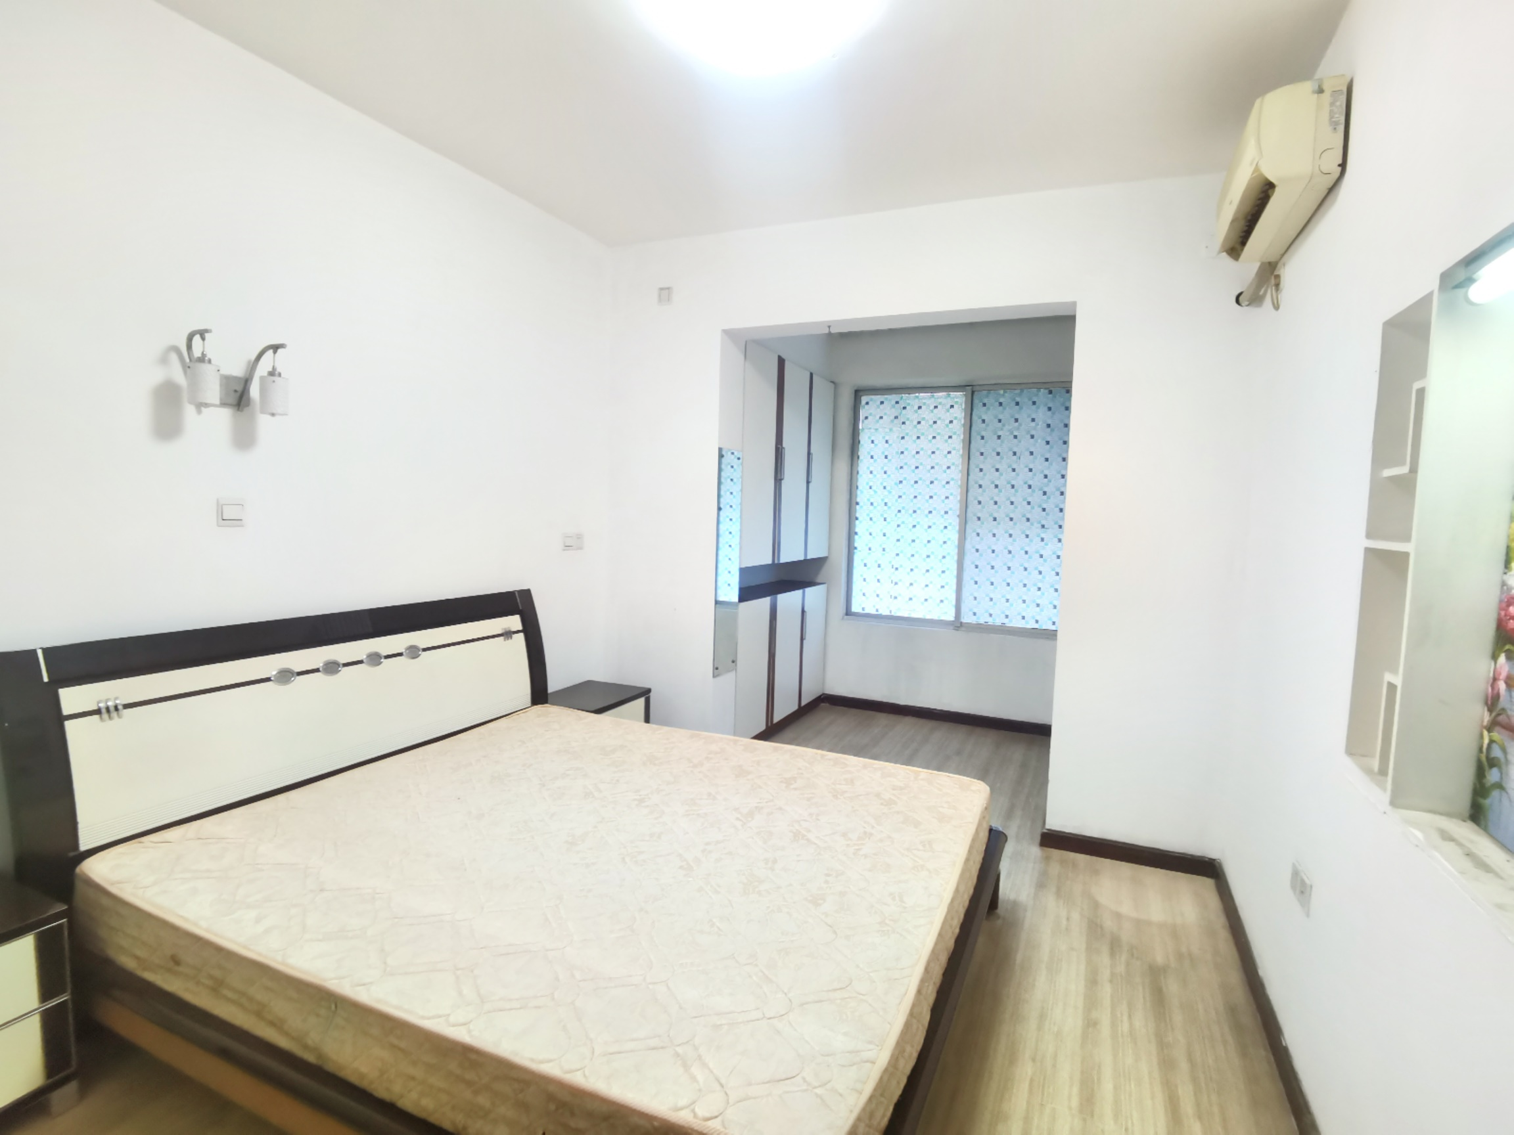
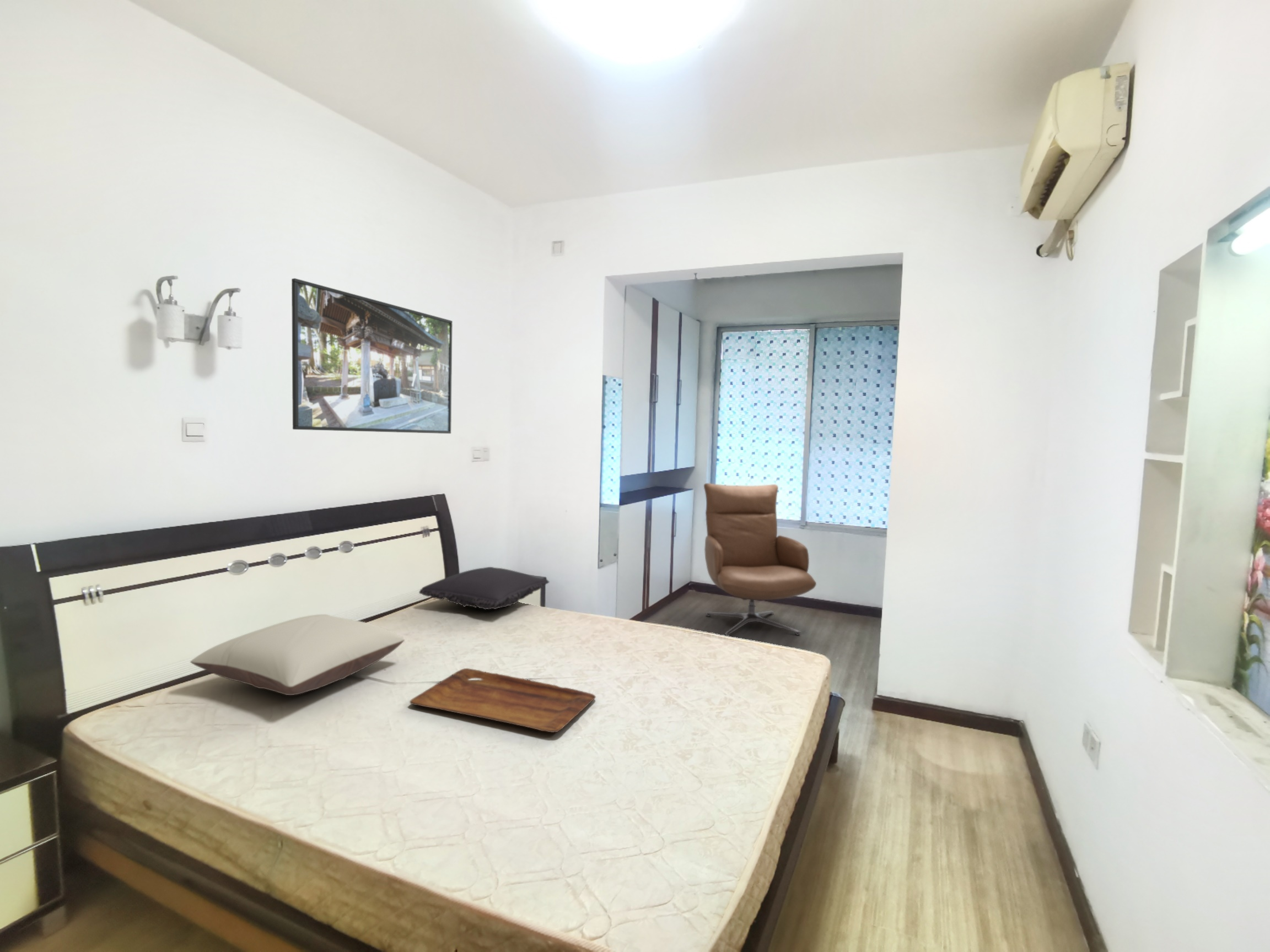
+ pillow (304, 652)
+ pillow (486, 587)
+ chair (753, 556)
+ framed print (383, 367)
+ tray (504, 700)
